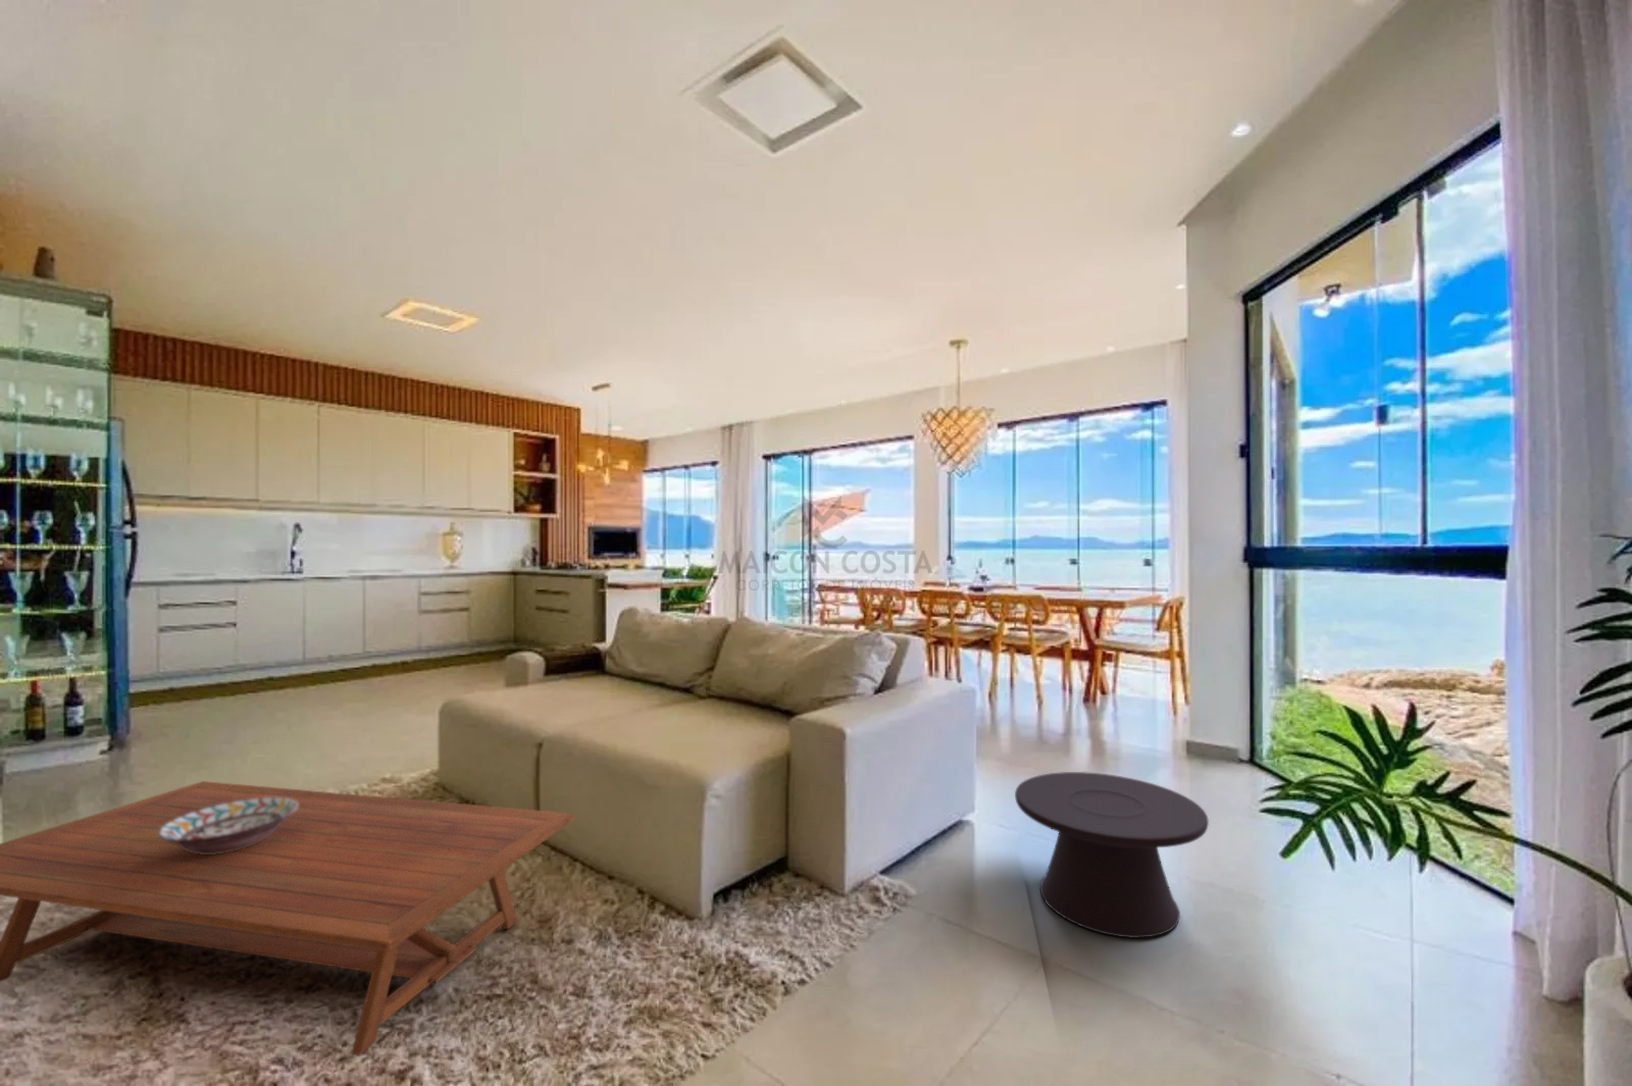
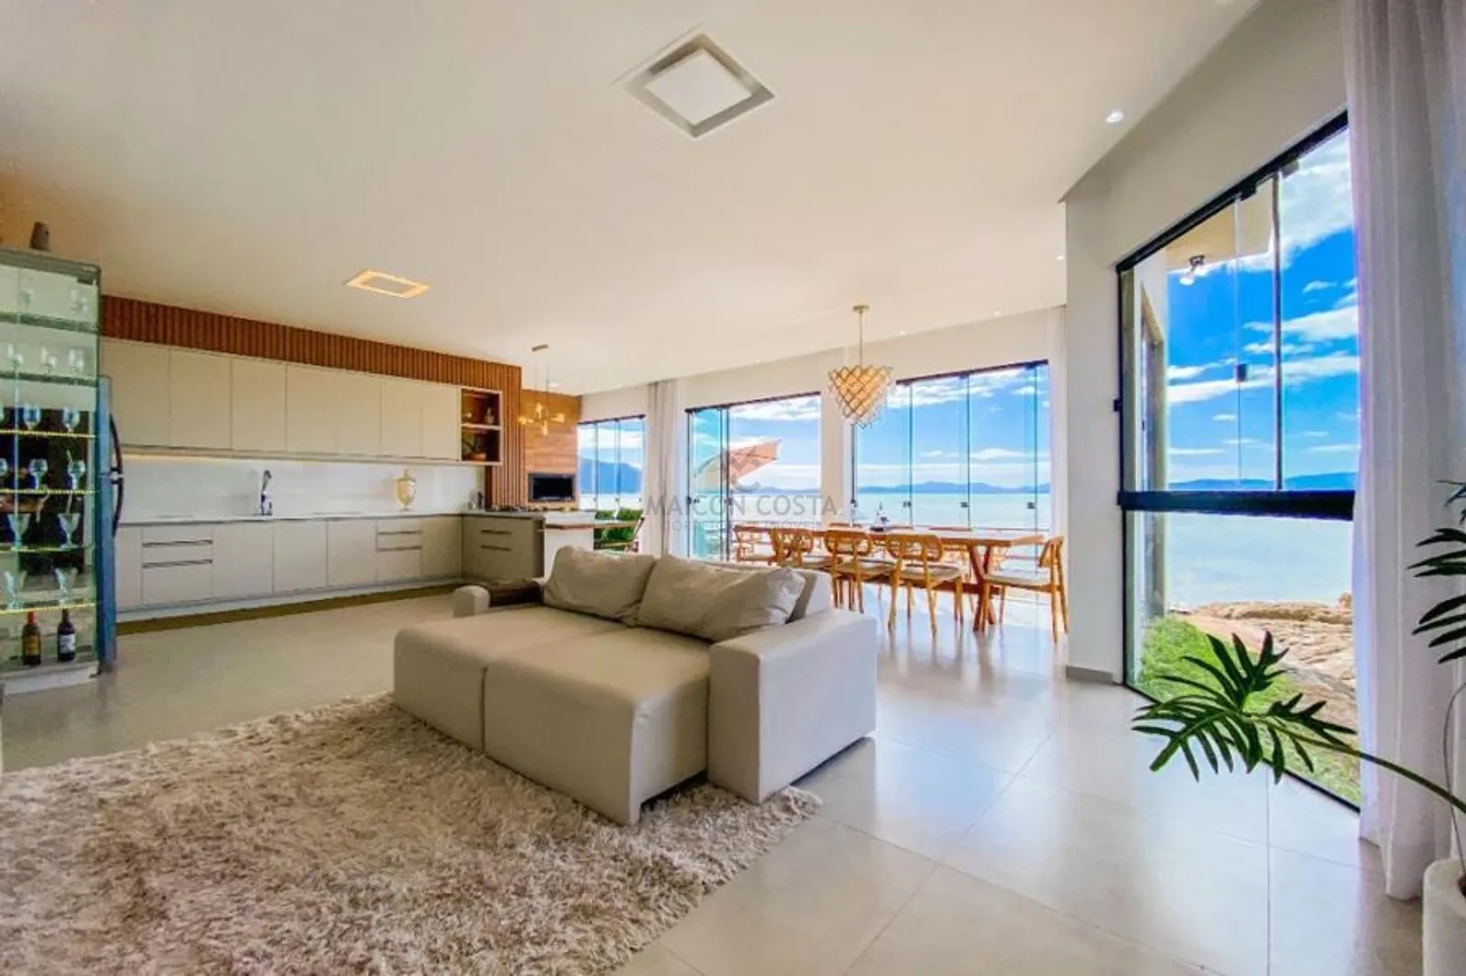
- side table (1107, 851)
- coffee table (270, 896)
- decorative bowl (232, 829)
